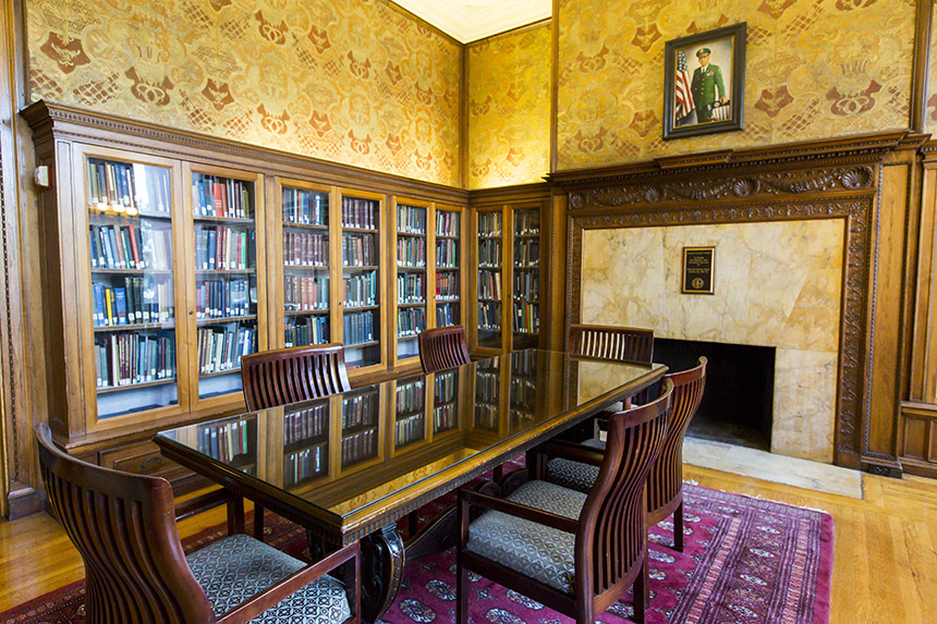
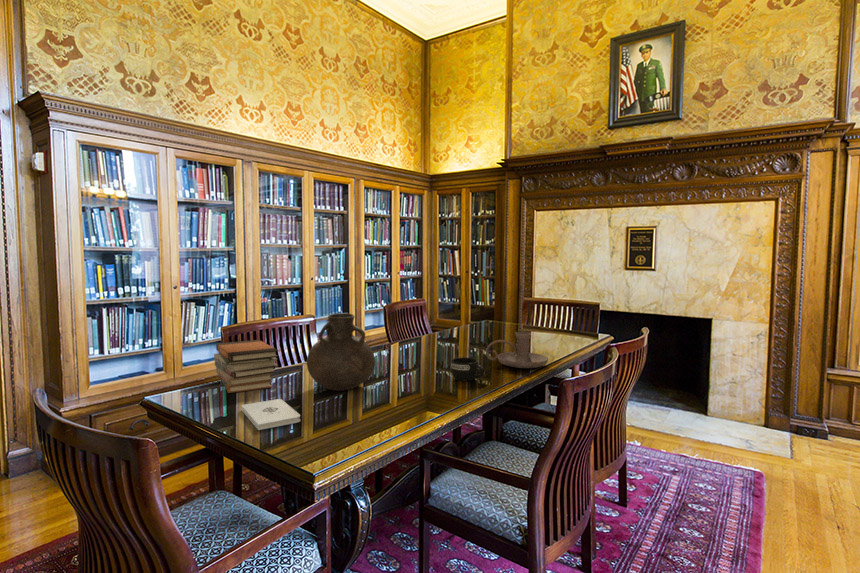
+ vase (341, 351)
+ notepad (270, 413)
+ book stack (245, 364)
+ mug (467, 370)
+ candle holder (516, 349)
